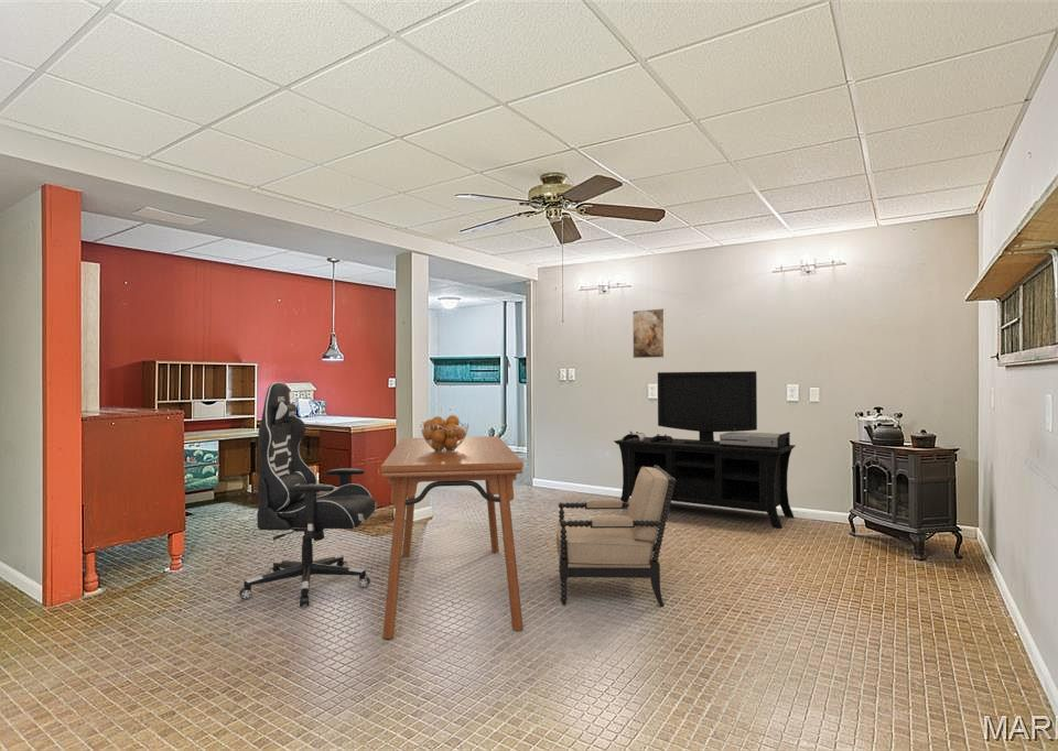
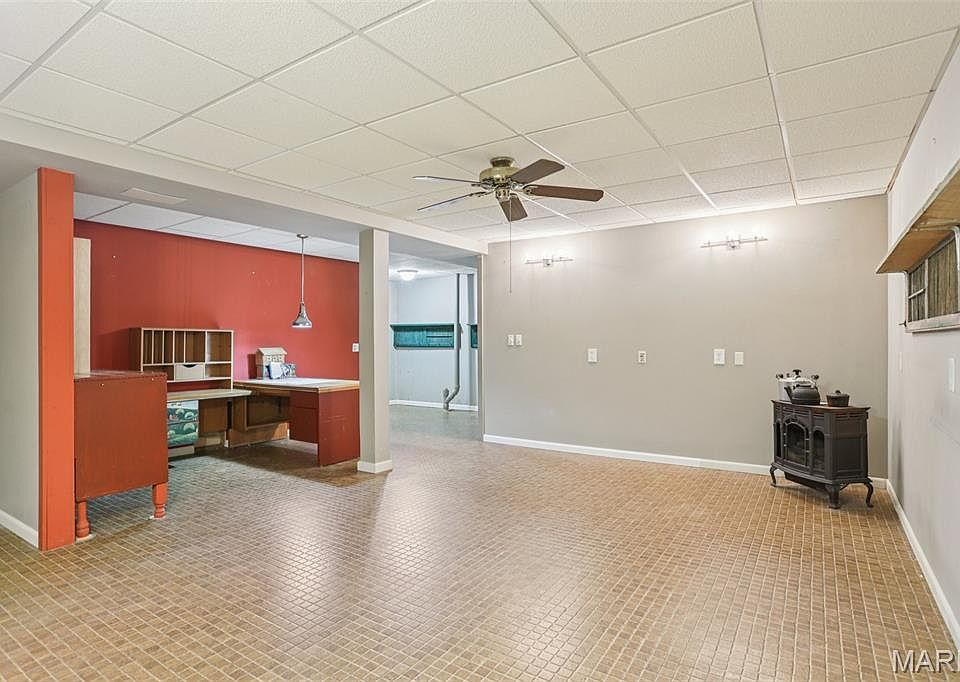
- dining table (445, 486)
- chair (612, 530)
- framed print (648, 334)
- media console (701, 442)
- fruit basket (444, 433)
- chair (312, 483)
